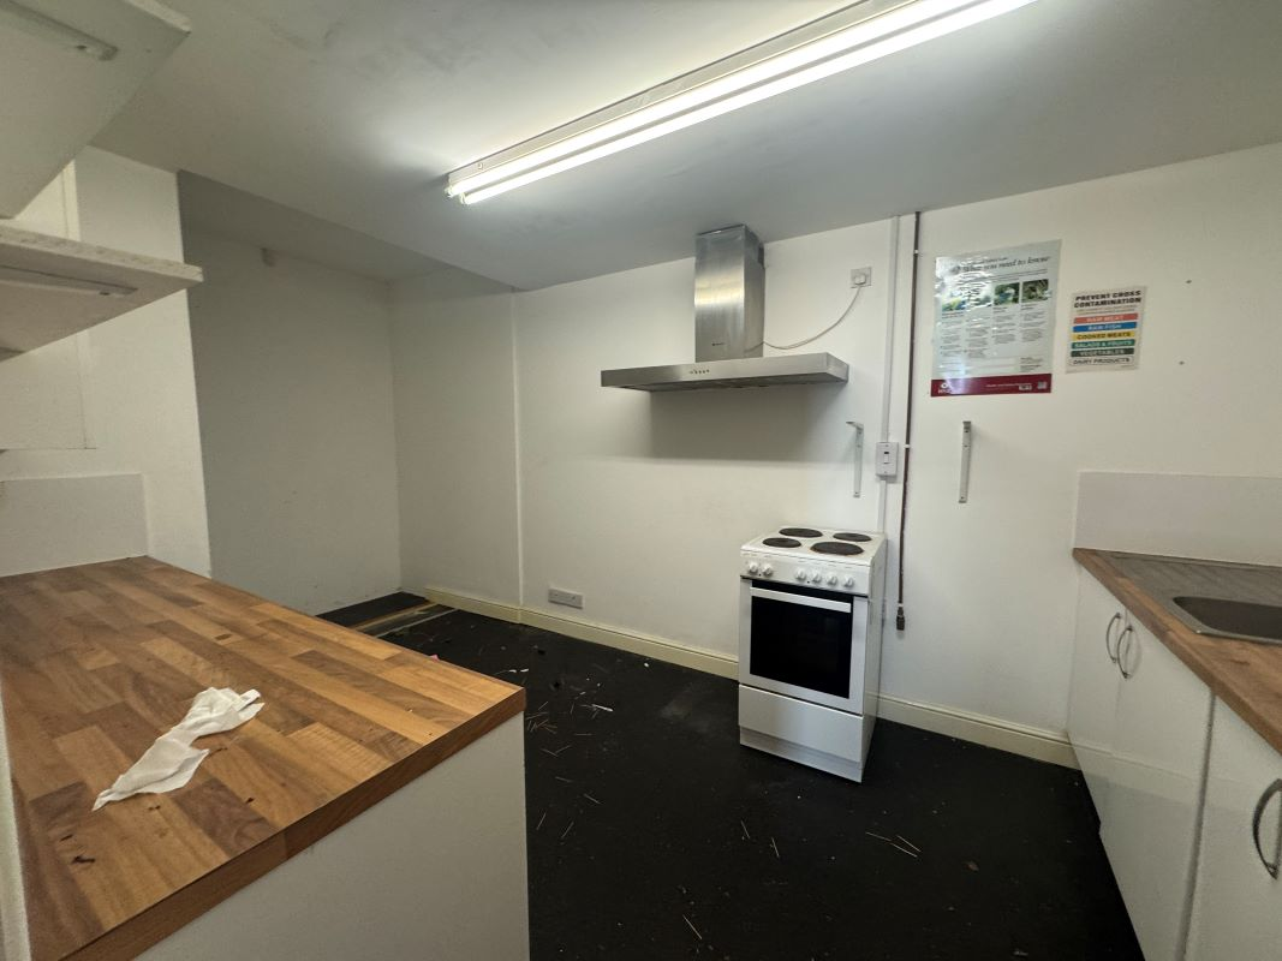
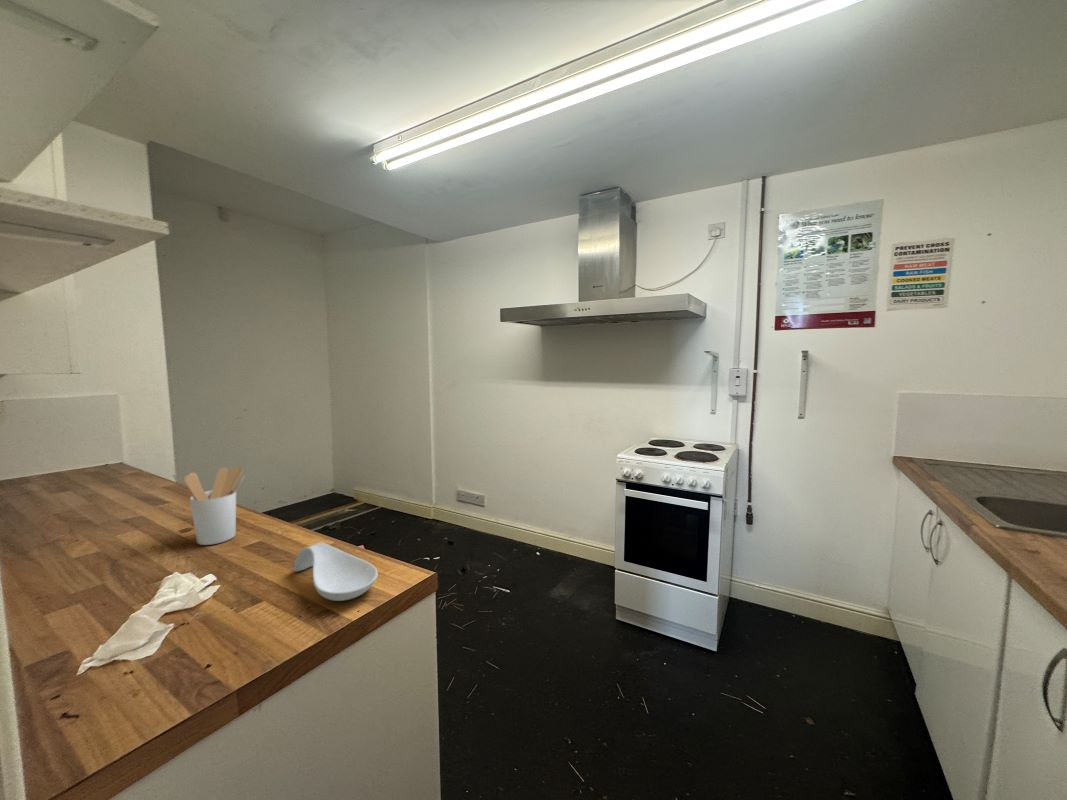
+ spoon rest (330, 568)
+ utensil holder (220, 502)
